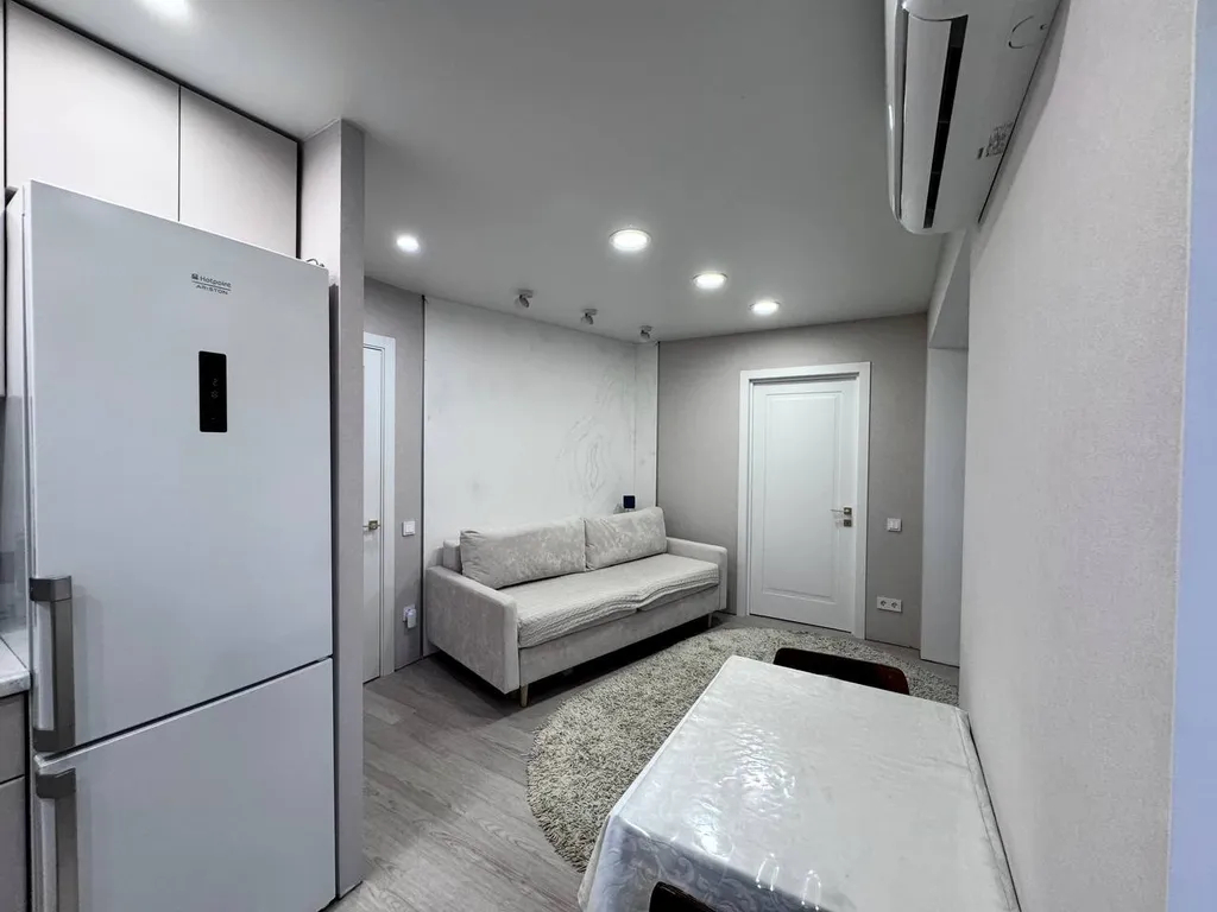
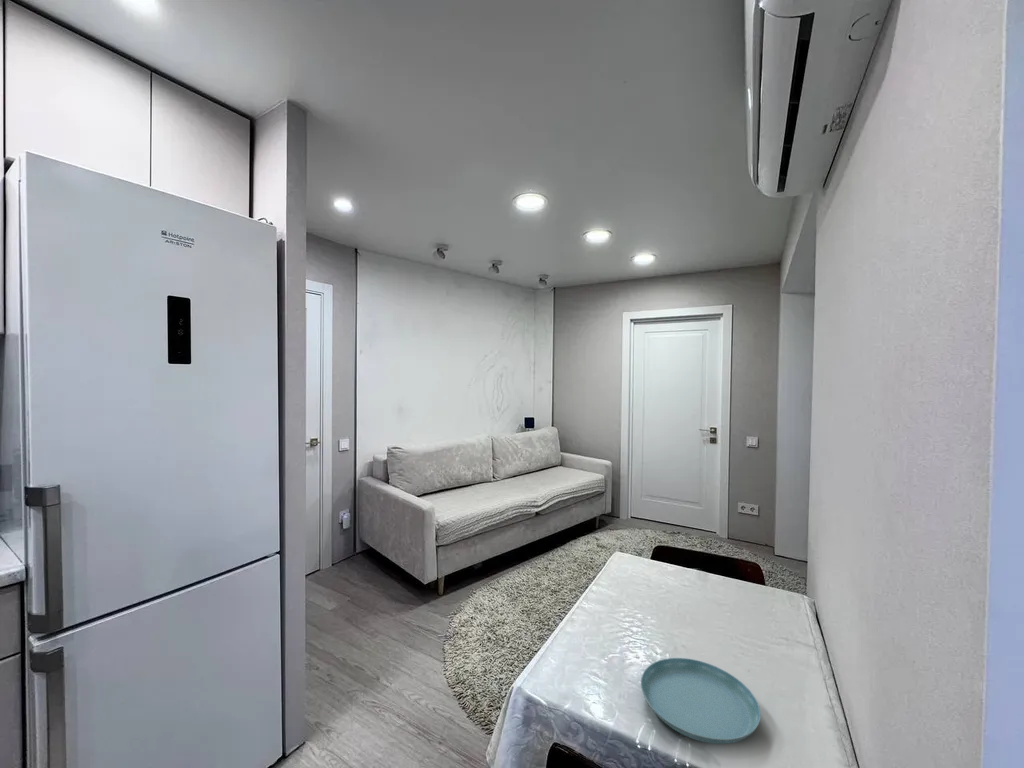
+ saucer (697, 700)
